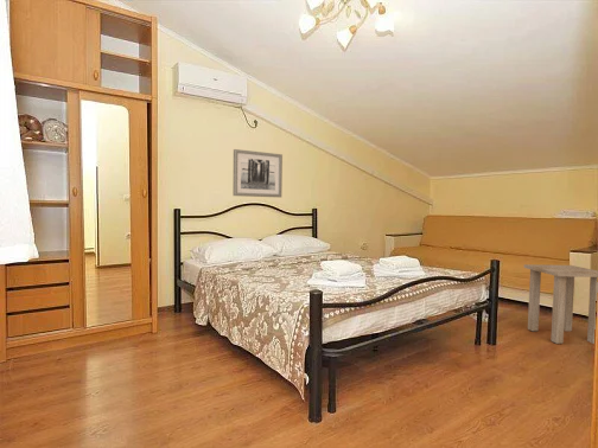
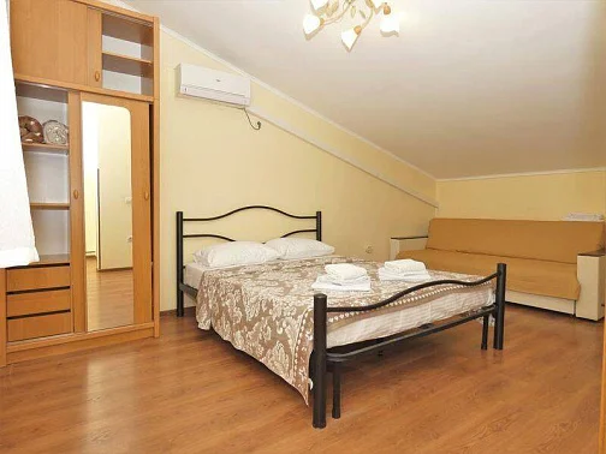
- side table (562, 302)
- wall art (257, 174)
